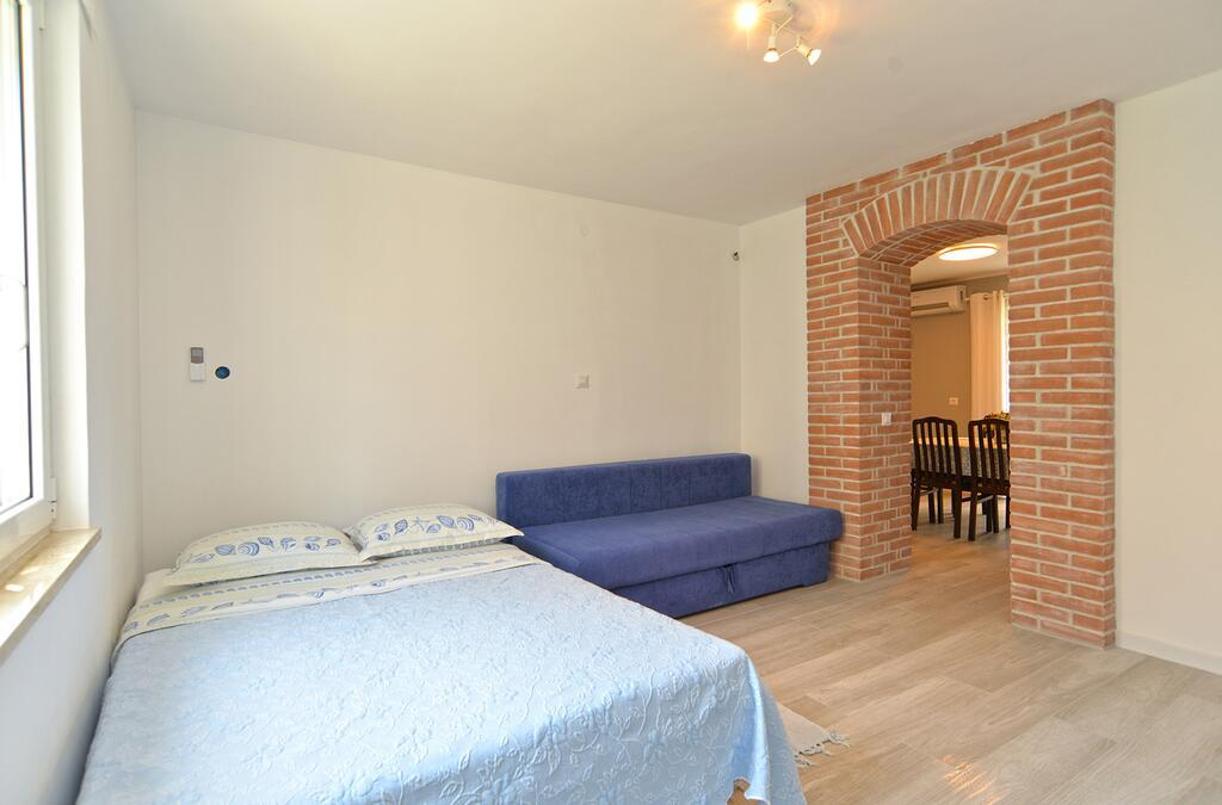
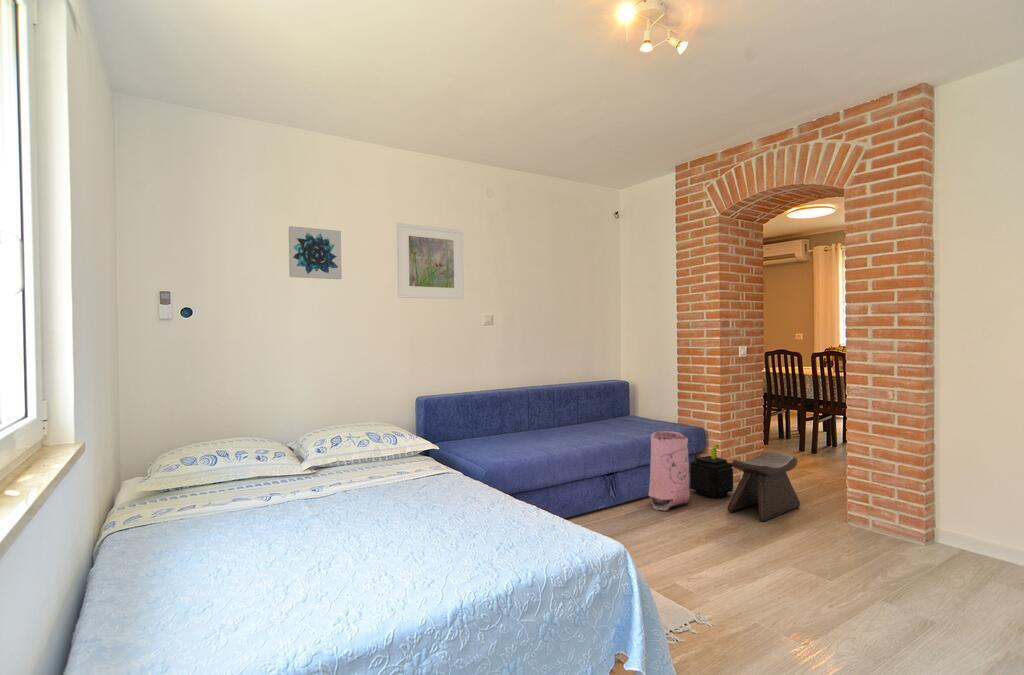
+ wall art (315, 253)
+ plant pot (711, 469)
+ stool (764, 483)
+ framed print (431, 262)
+ bag (669, 469)
